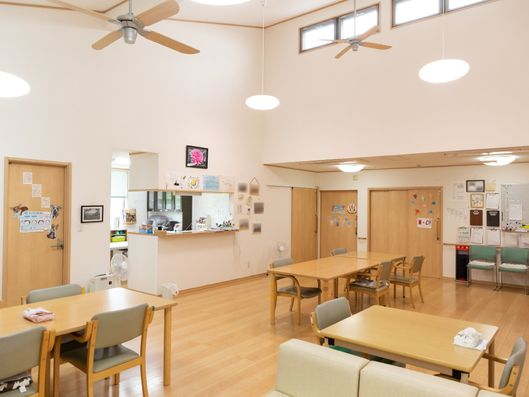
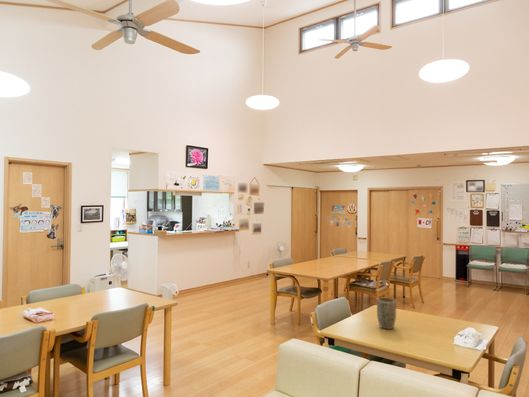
+ plant pot (386, 313)
